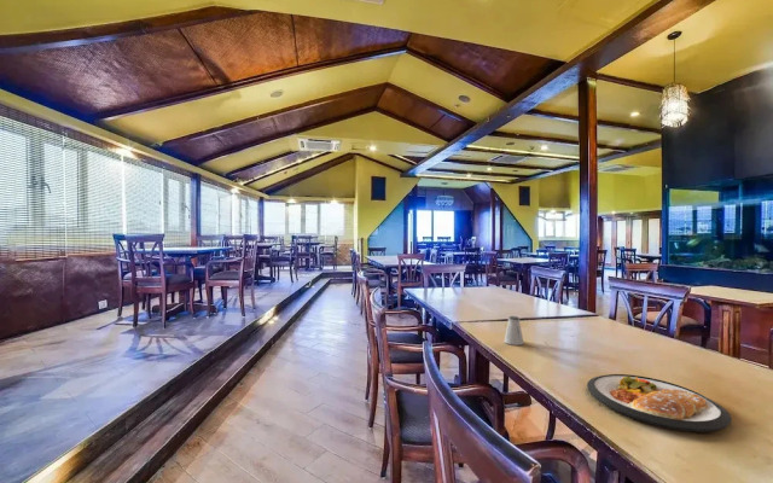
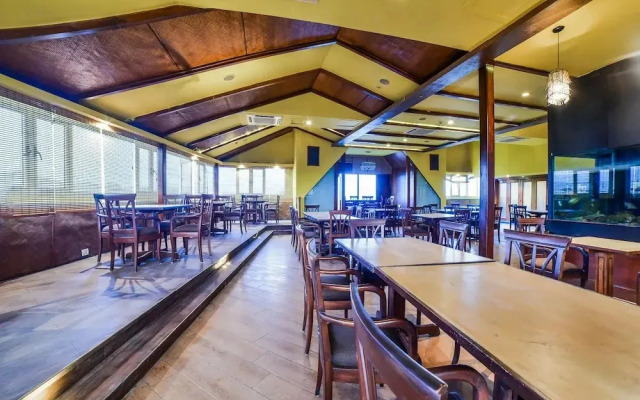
- saltshaker (513, 328)
- dish (651, 395)
